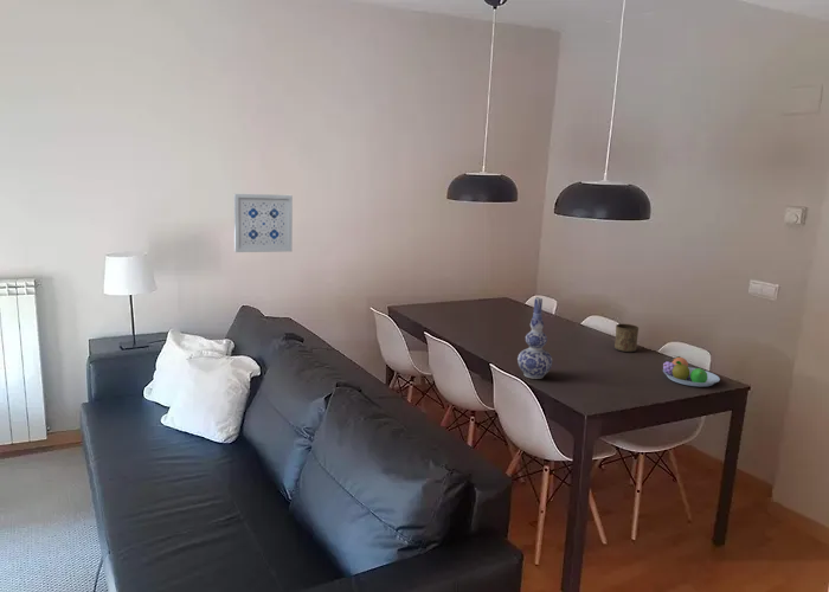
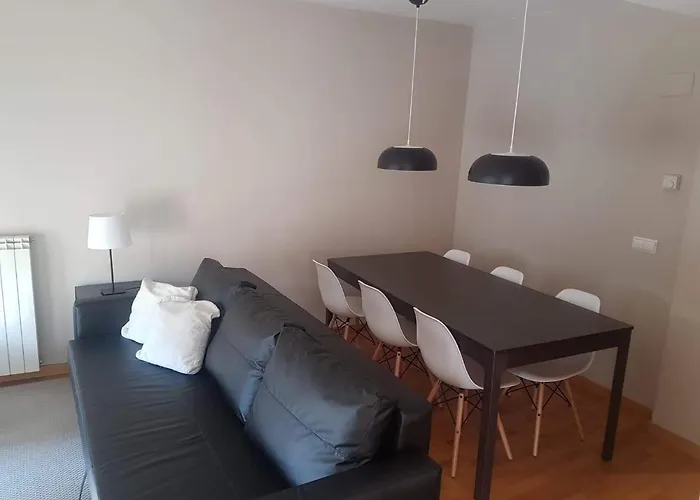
- vase (536, 336)
- cup (625, 337)
- wall art (263, 223)
- fruit bowl (690, 369)
